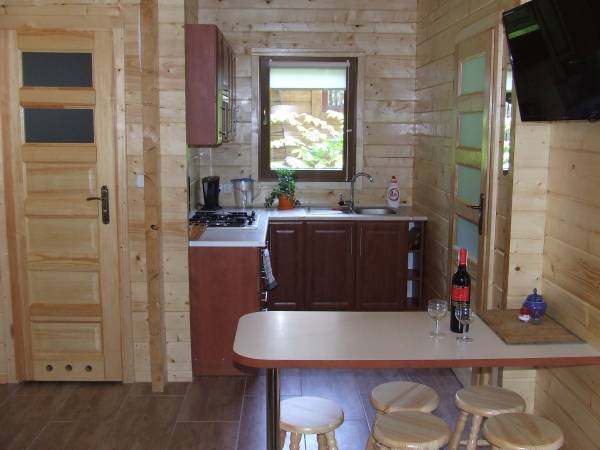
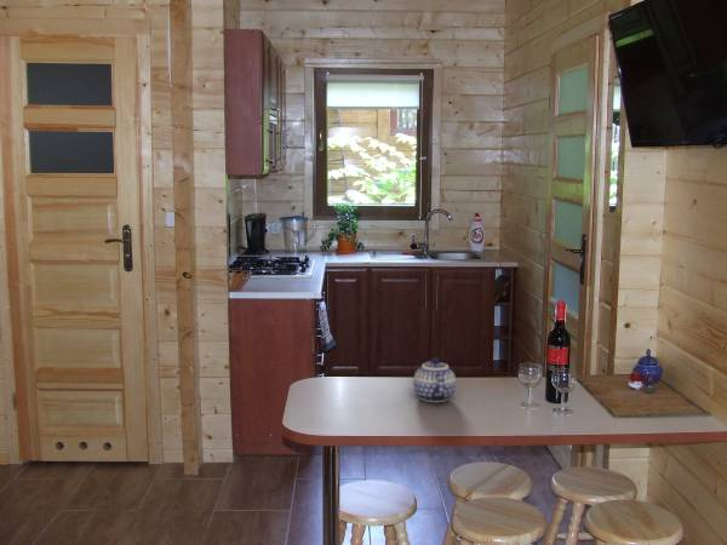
+ teapot (434, 378)
